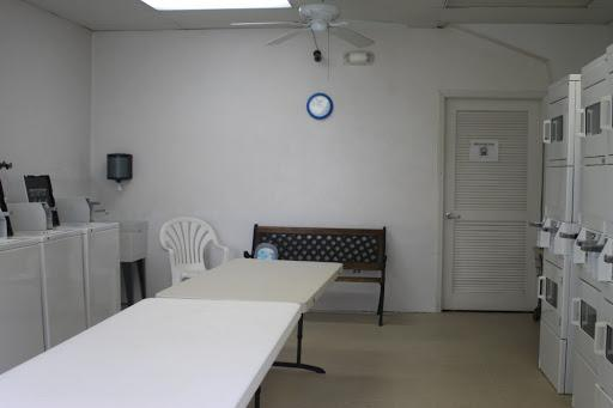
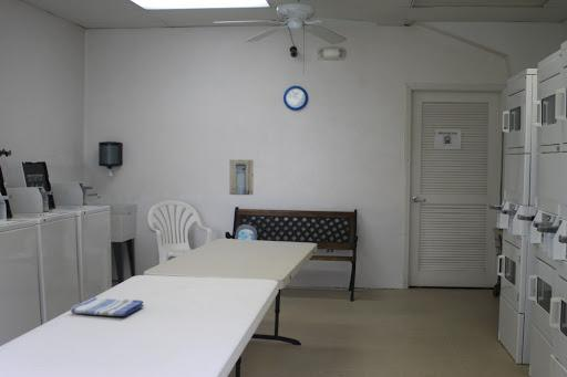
+ wall art (241, 177)
+ dish towel (107, 306)
